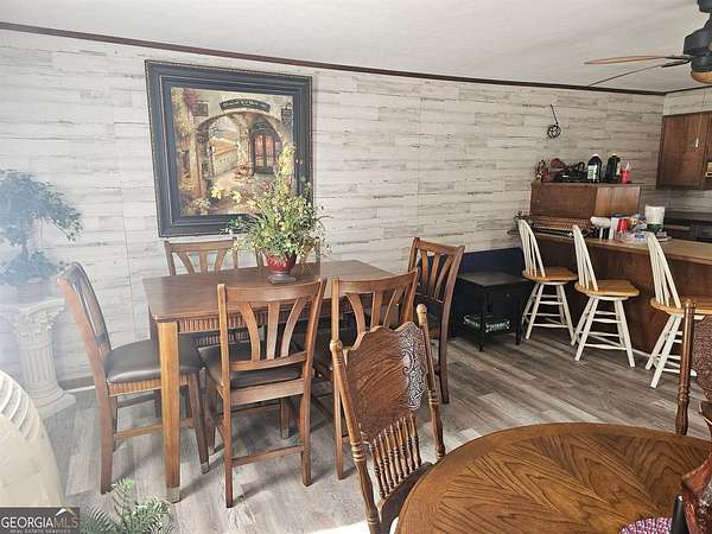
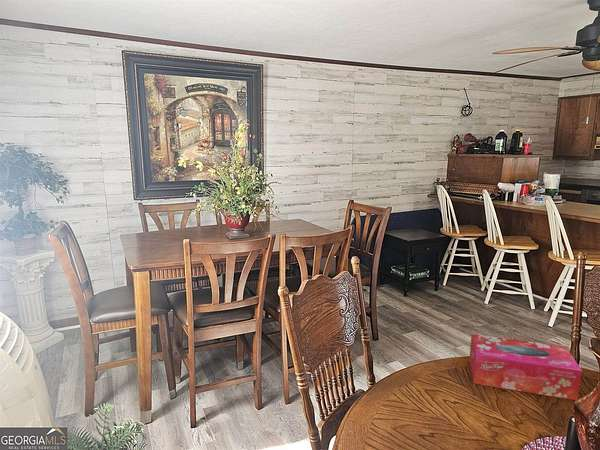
+ tissue box (520, 364)
